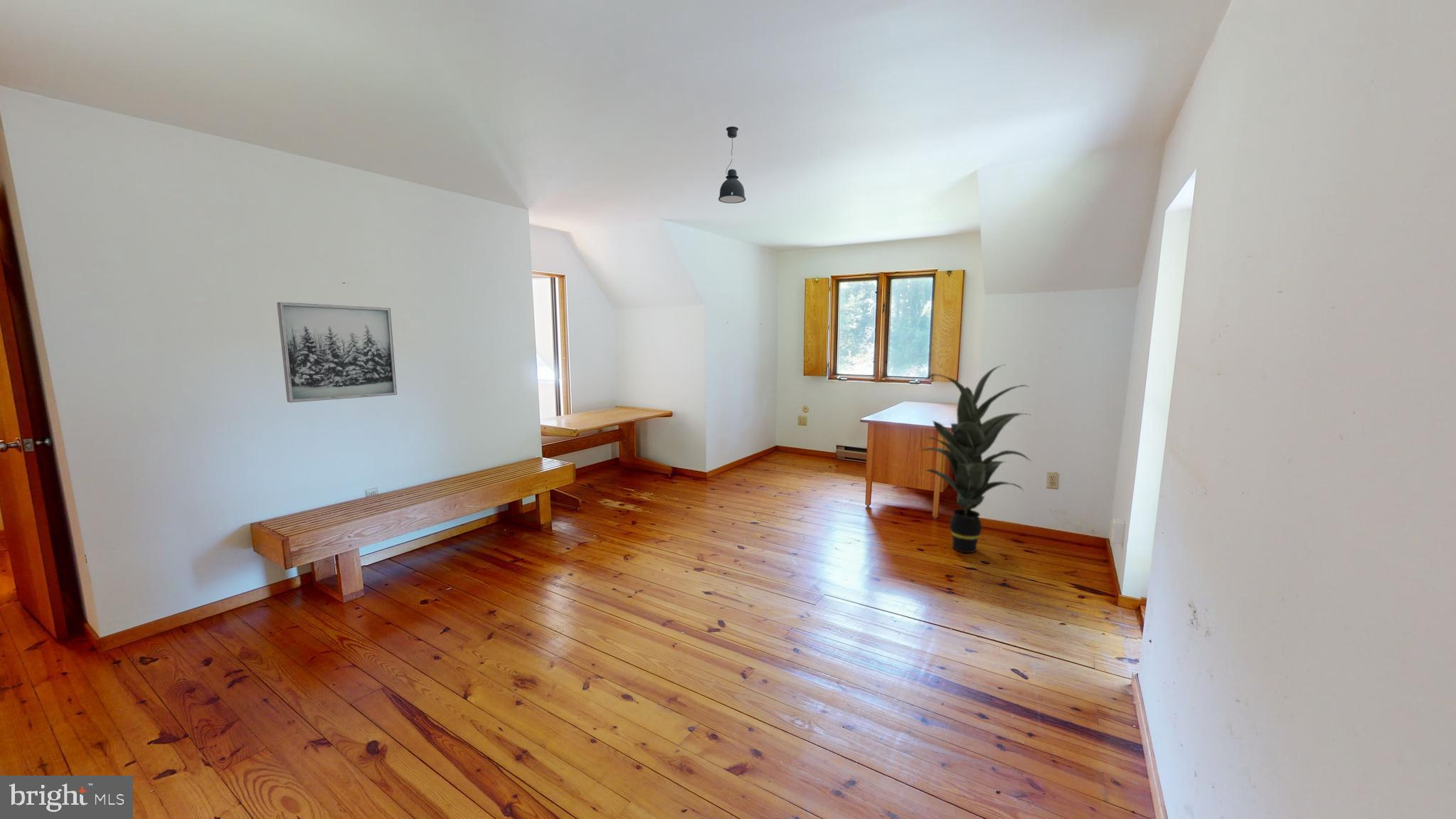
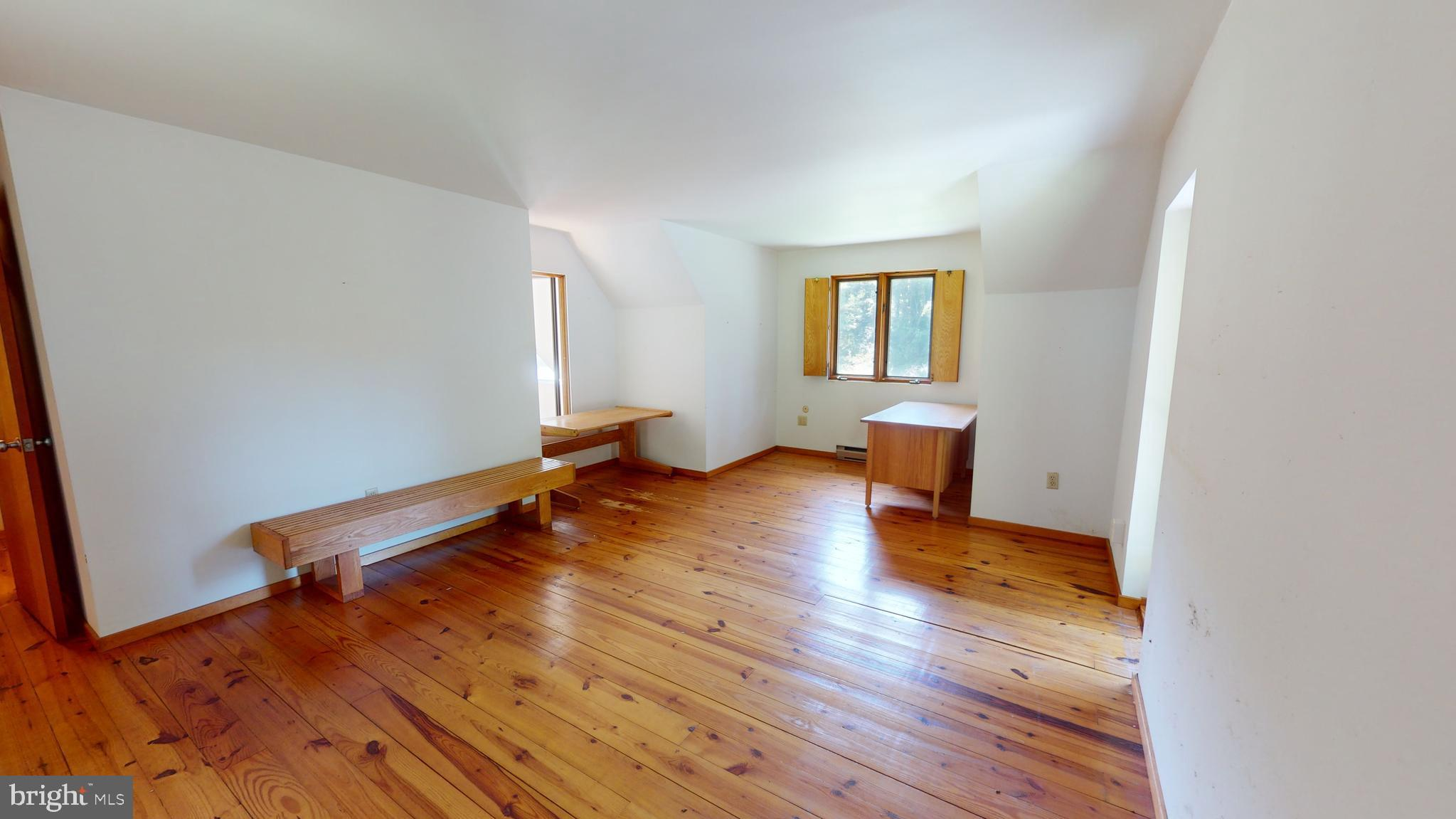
- pendant light (730, 164)
- indoor plant (977, 460)
- wall art (341, 352)
